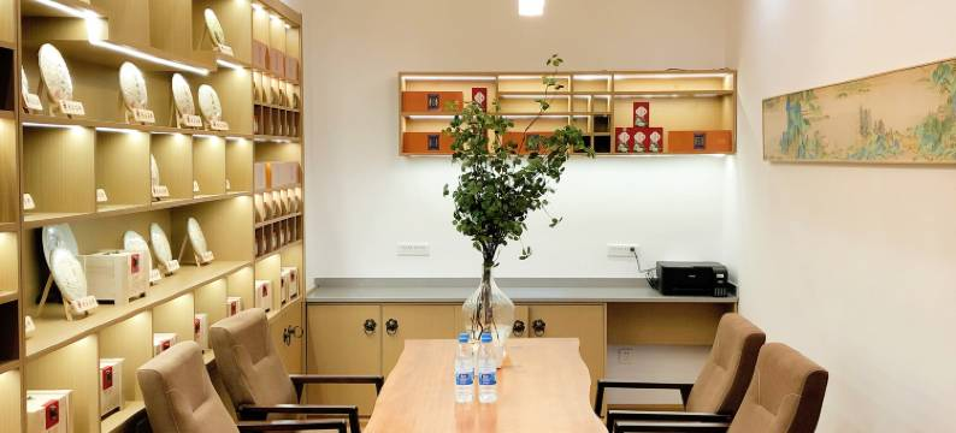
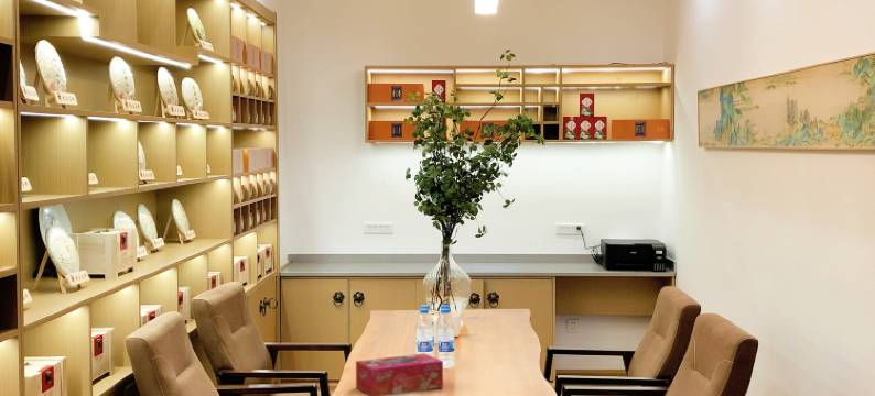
+ tissue box (399, 374)
